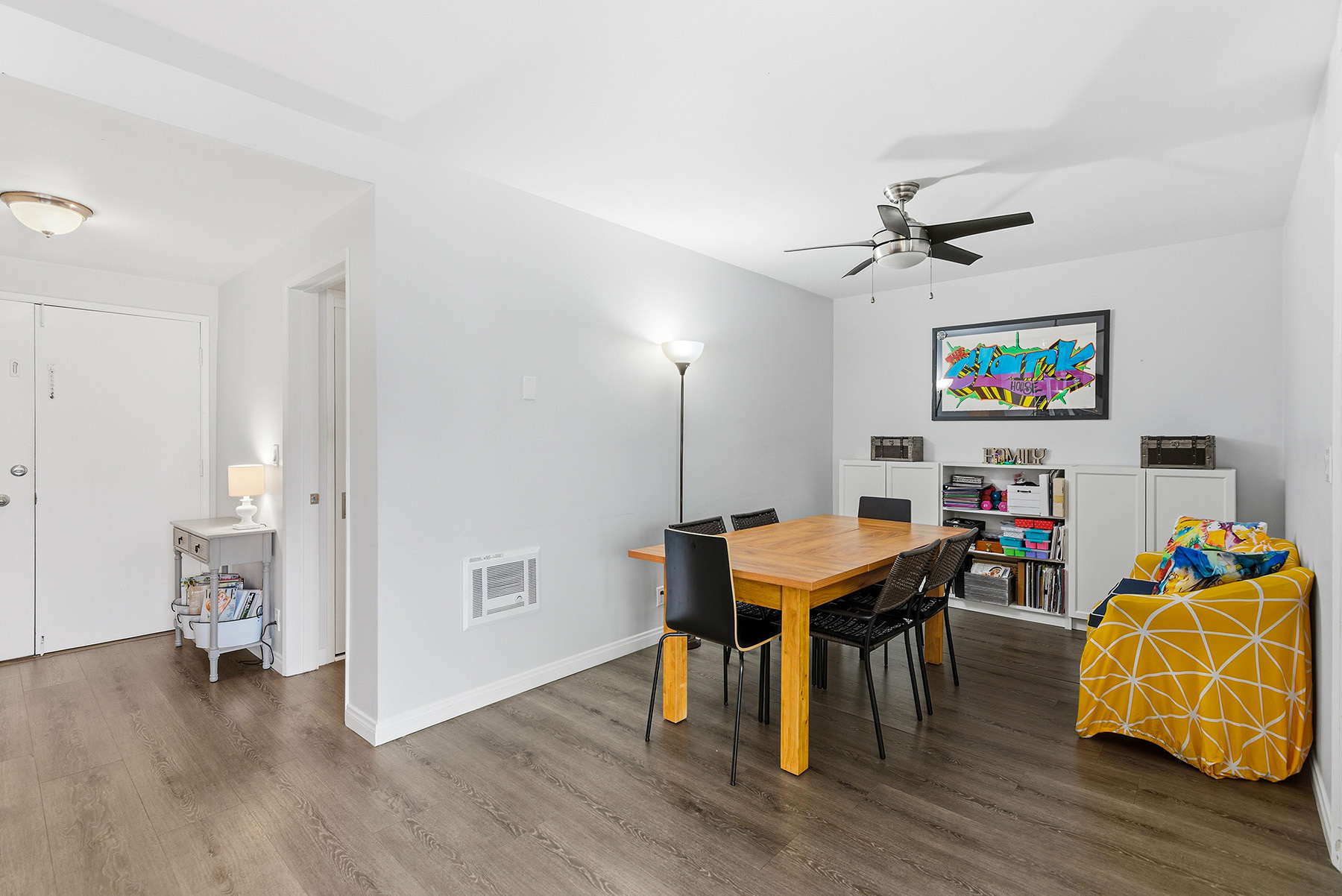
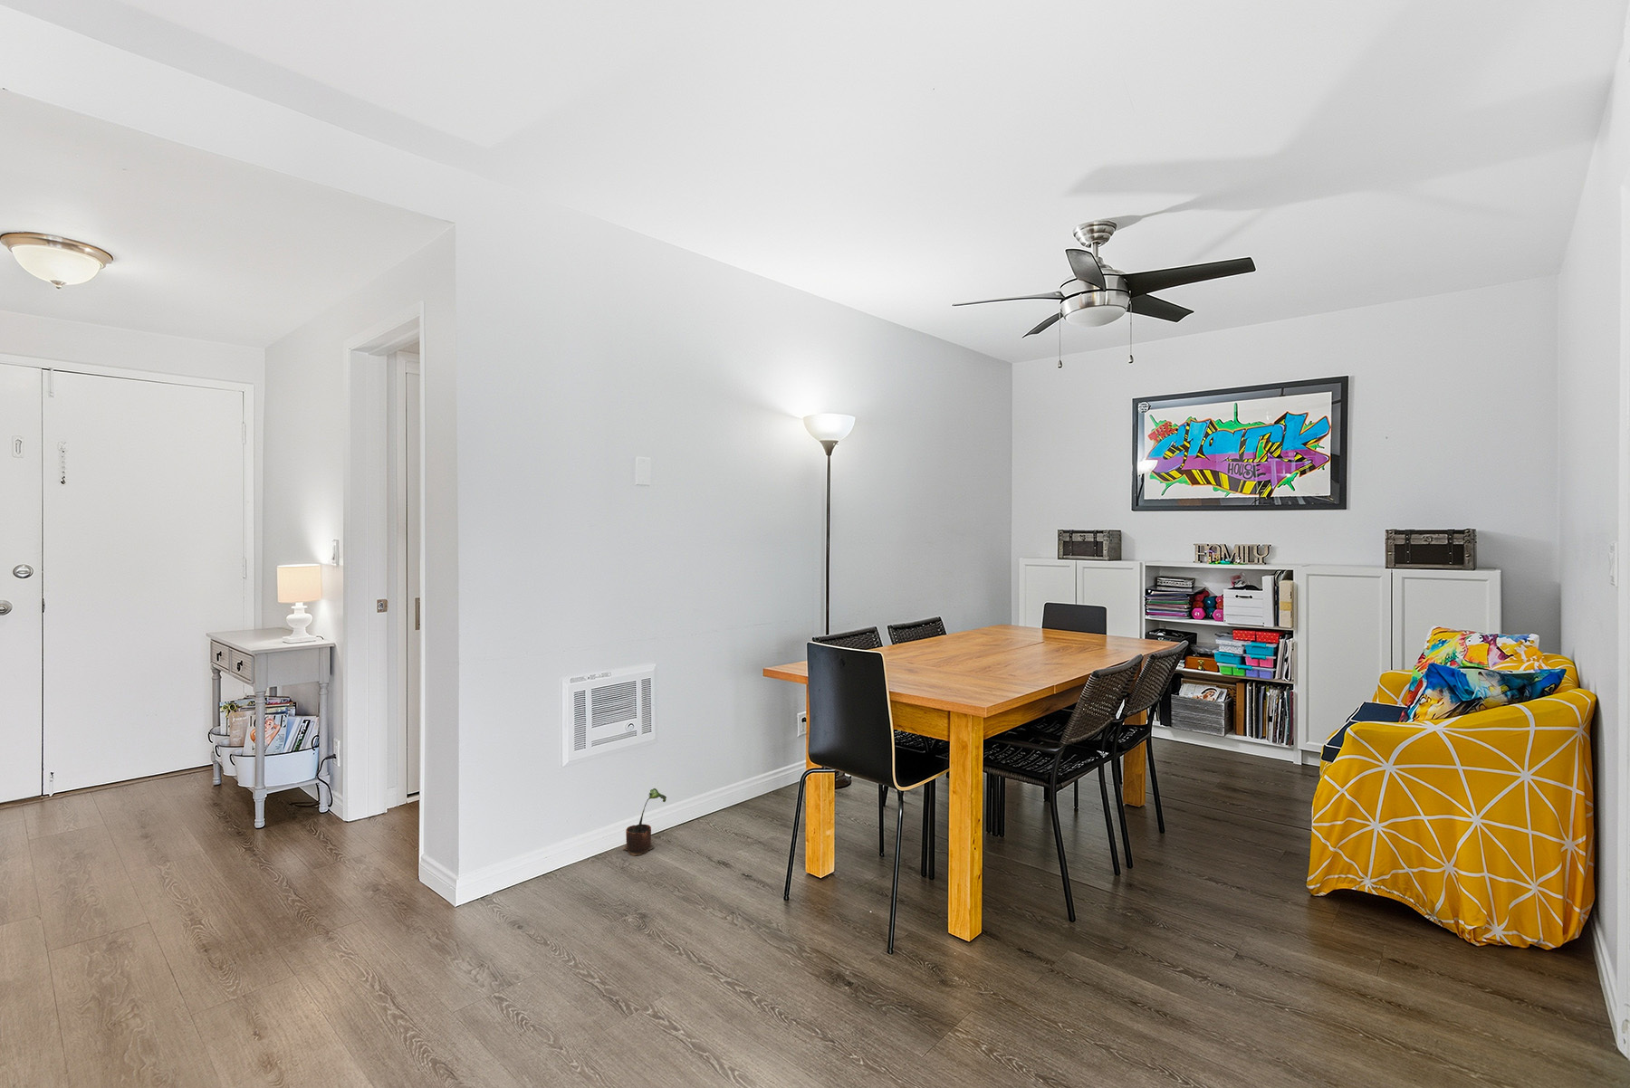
+ potted plant (643, 816)
